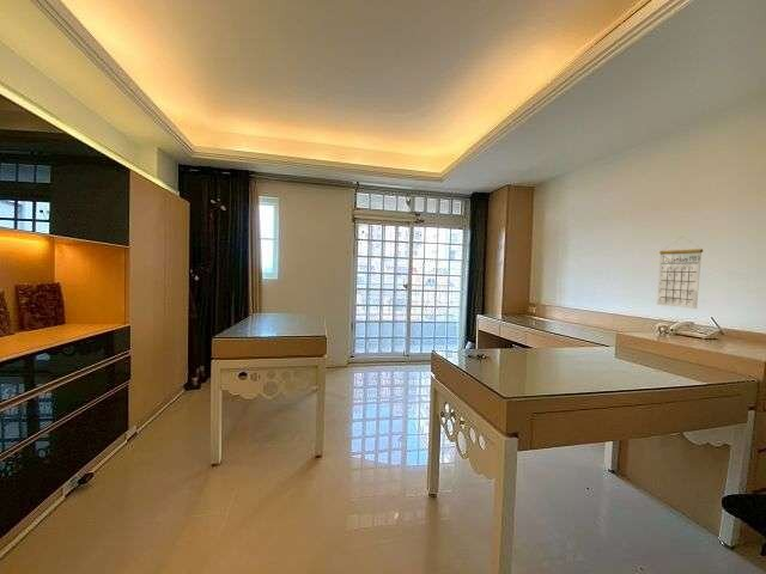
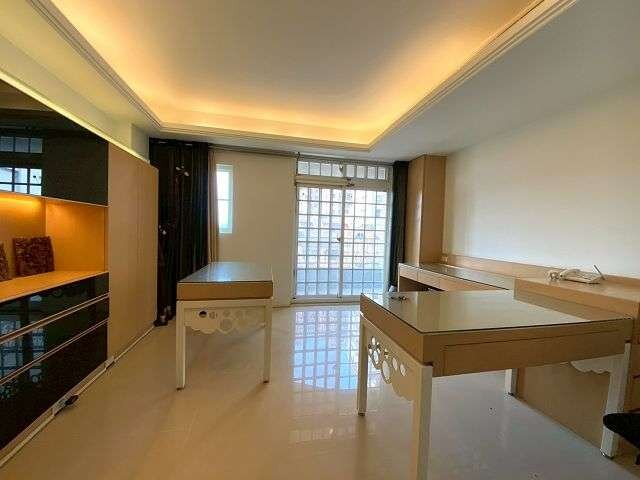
- calendar (679, 271)
